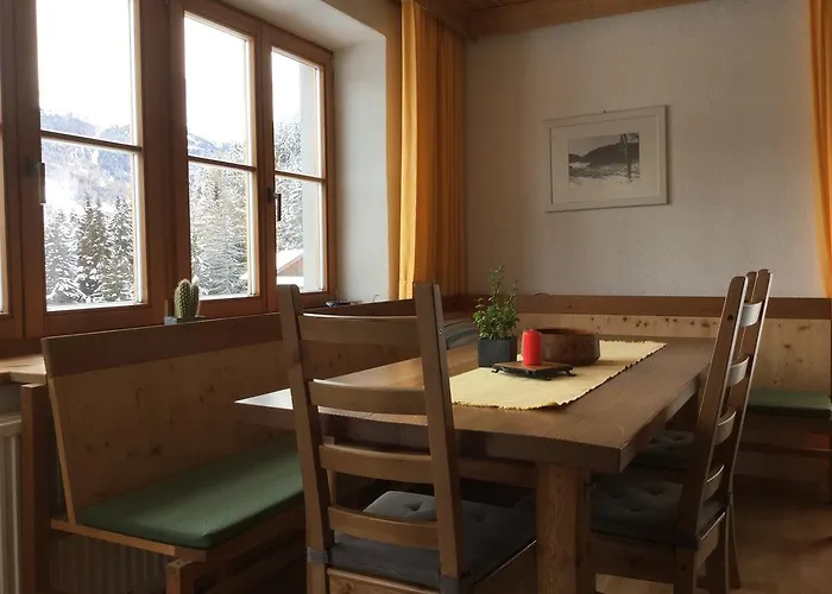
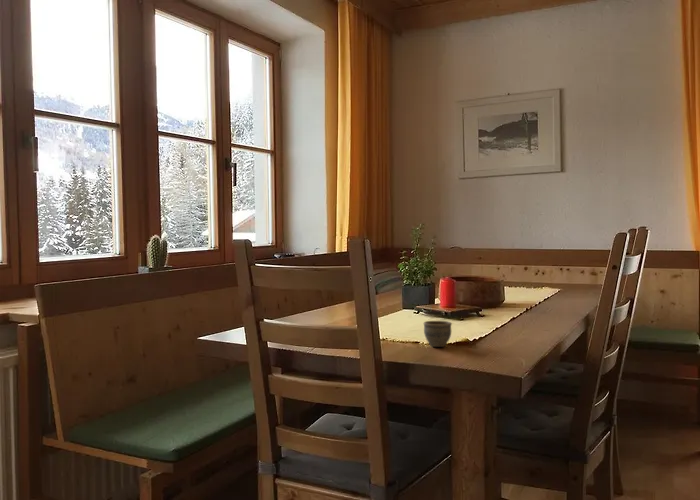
+ cup (439, 333)
